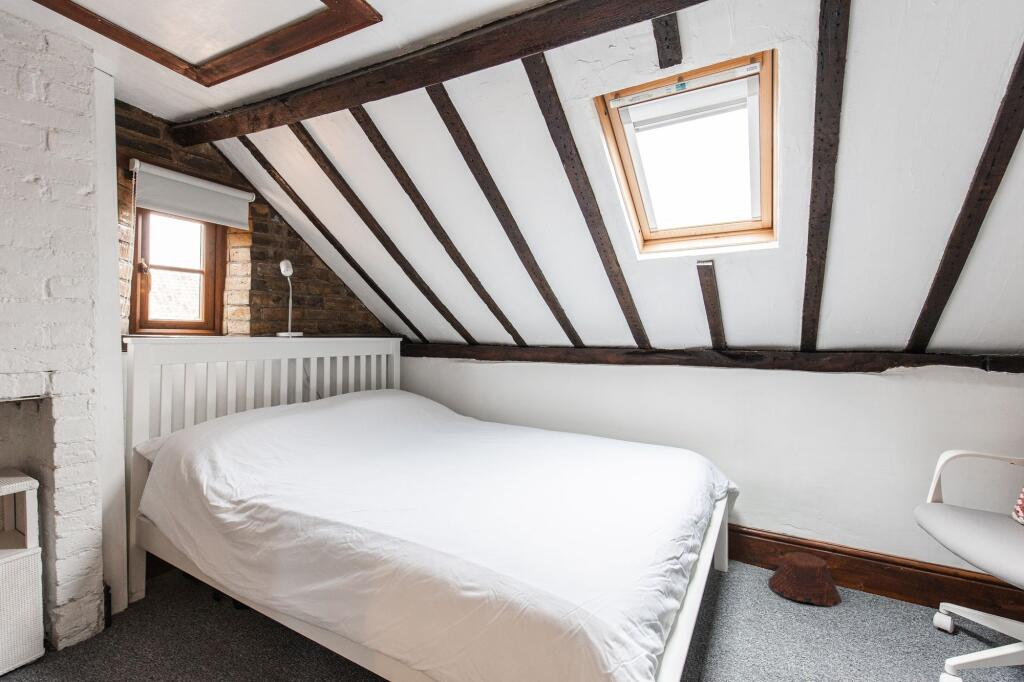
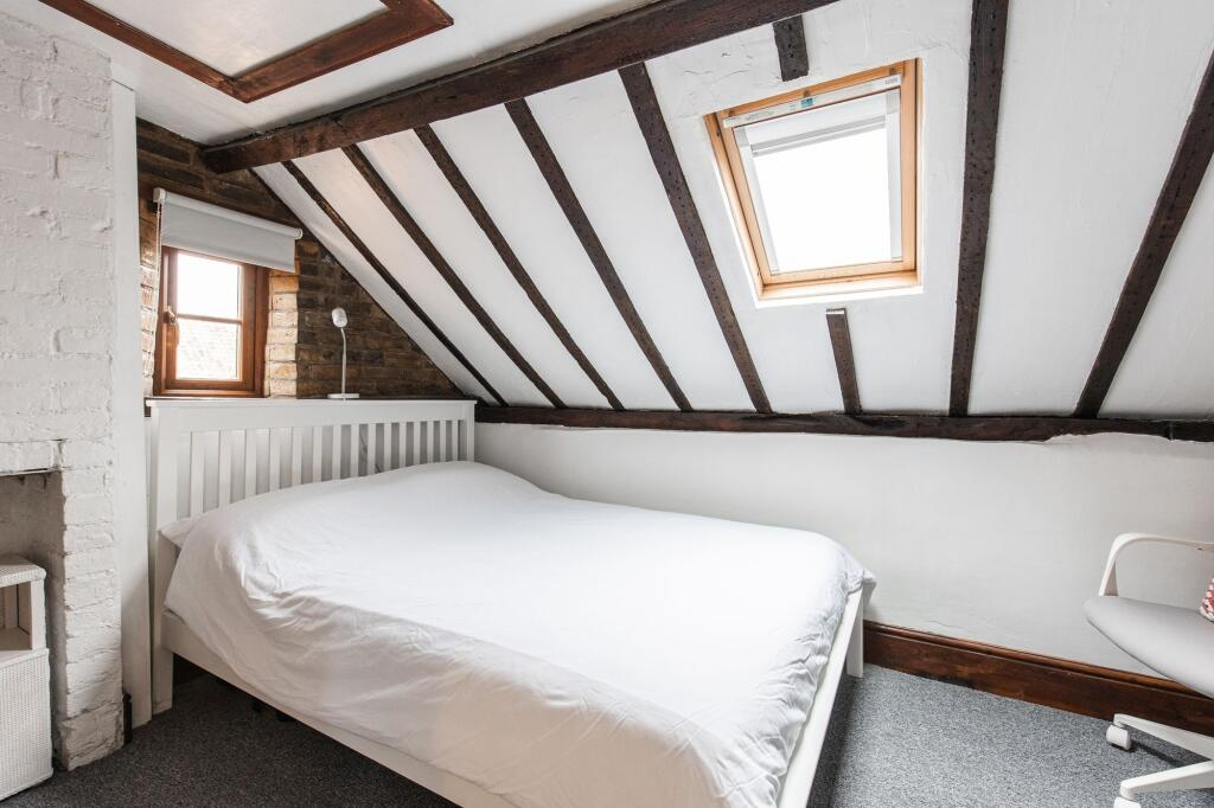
- woven basket (804, 574)
